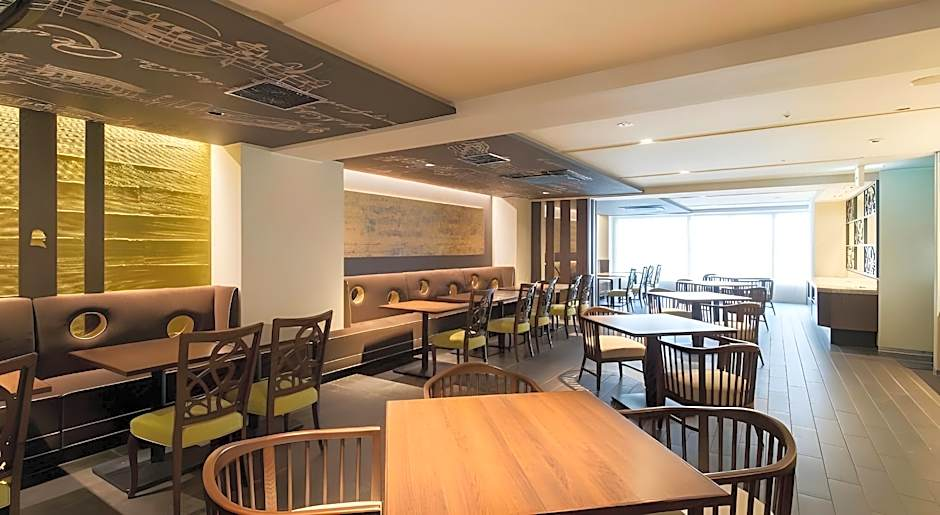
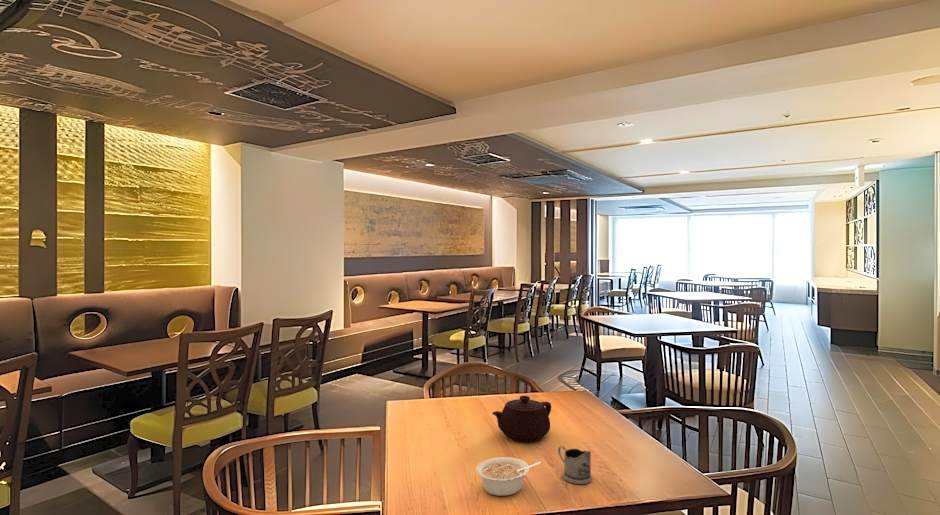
+ teapot (522, 416)
+ legume (504, 475)
+ tea glass holder (573, 460)
